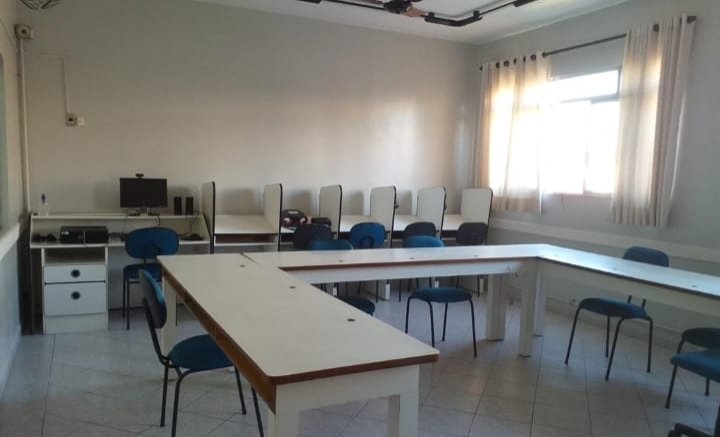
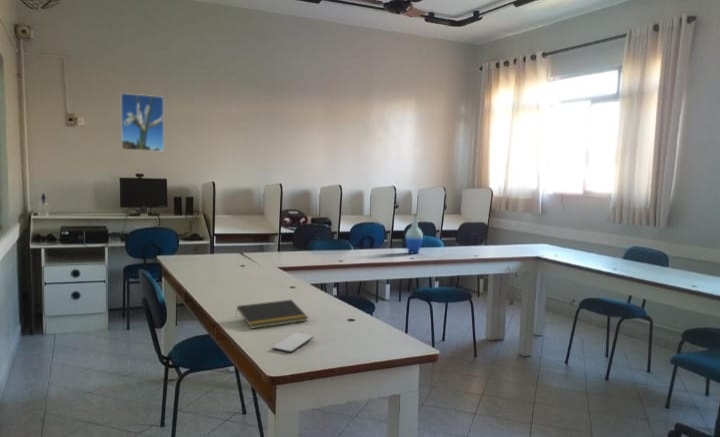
+ smartphone (293, 342)
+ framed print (142, 122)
+ bottle (414, 233)
+ notepad (272, 313)
